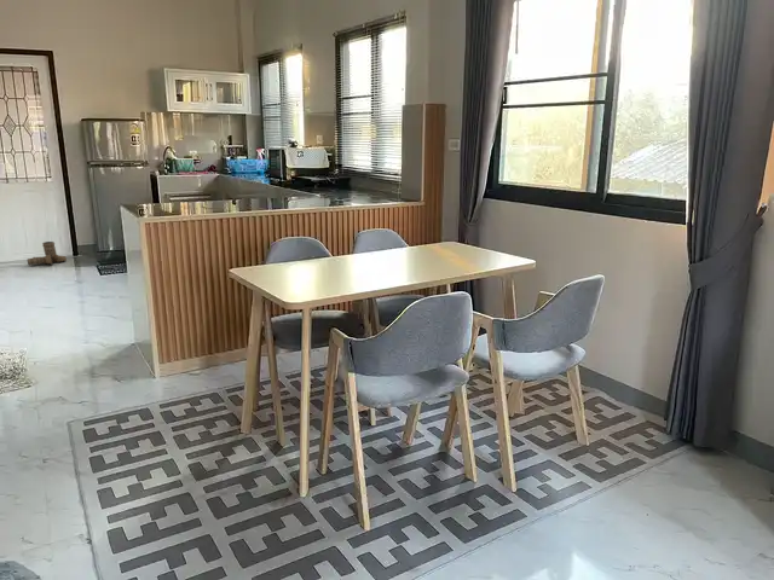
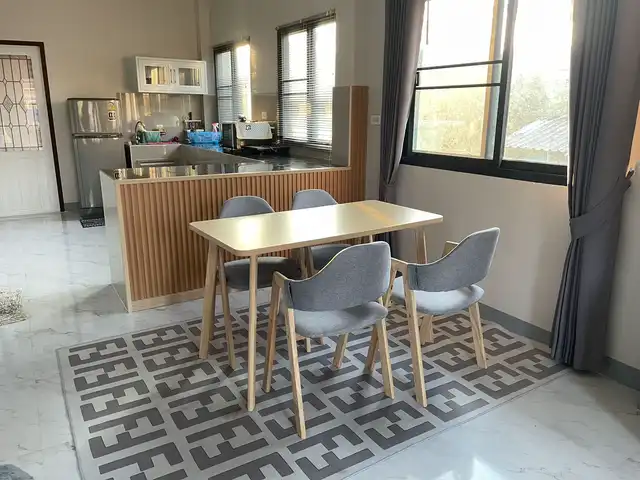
- boots (46, 254)
